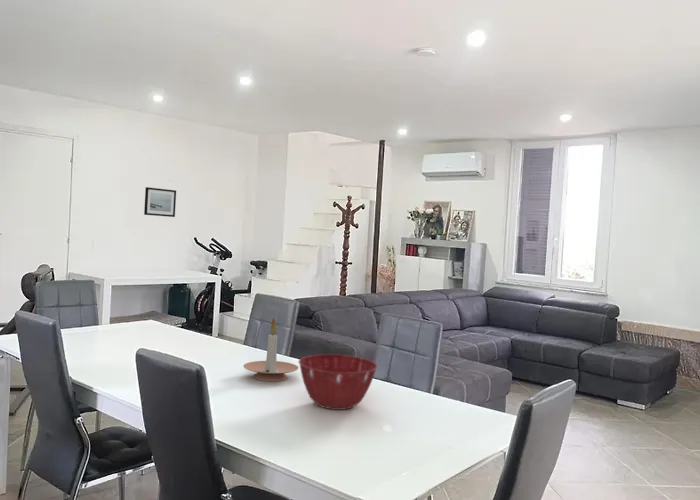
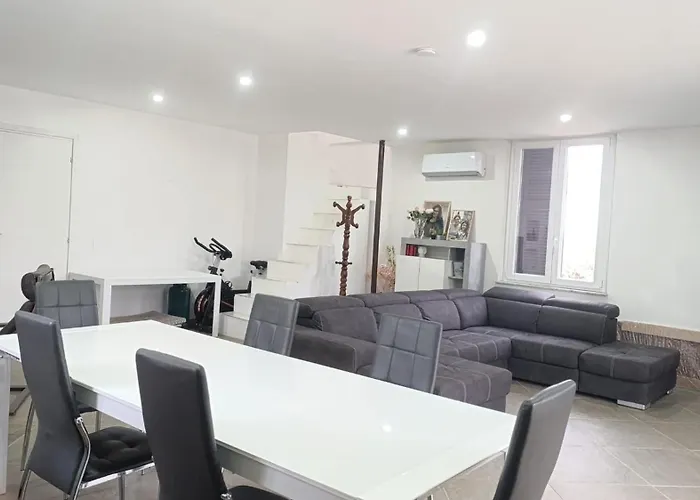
- mixing bowl (336, 383)
- candle holder (272, 347)
- wall art (160, 202)
